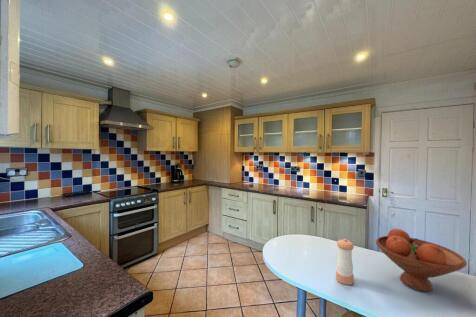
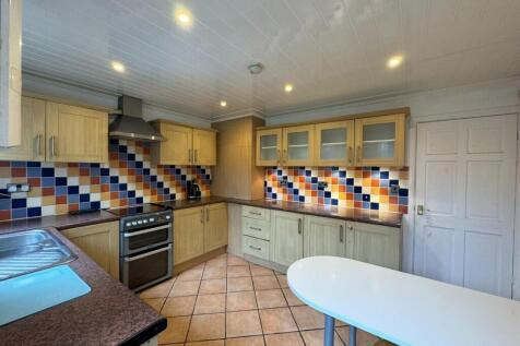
- pepper shaker (344, 259)
- fruit bowl (416, 259)
